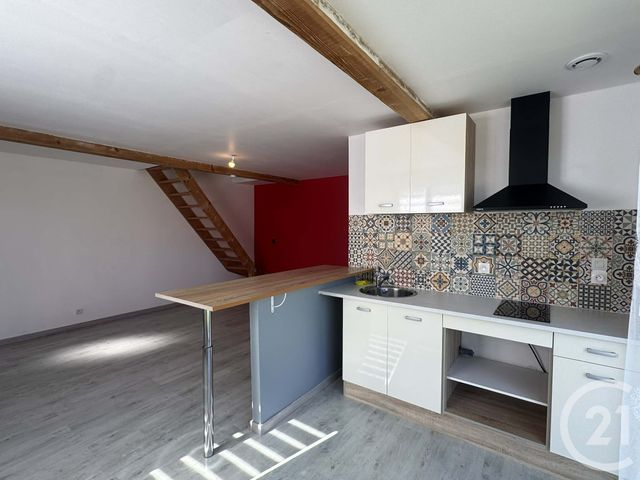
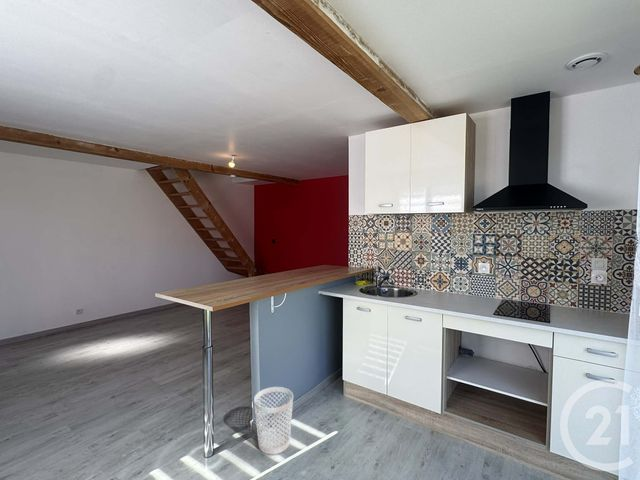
+ wastebasket (274, 420)
